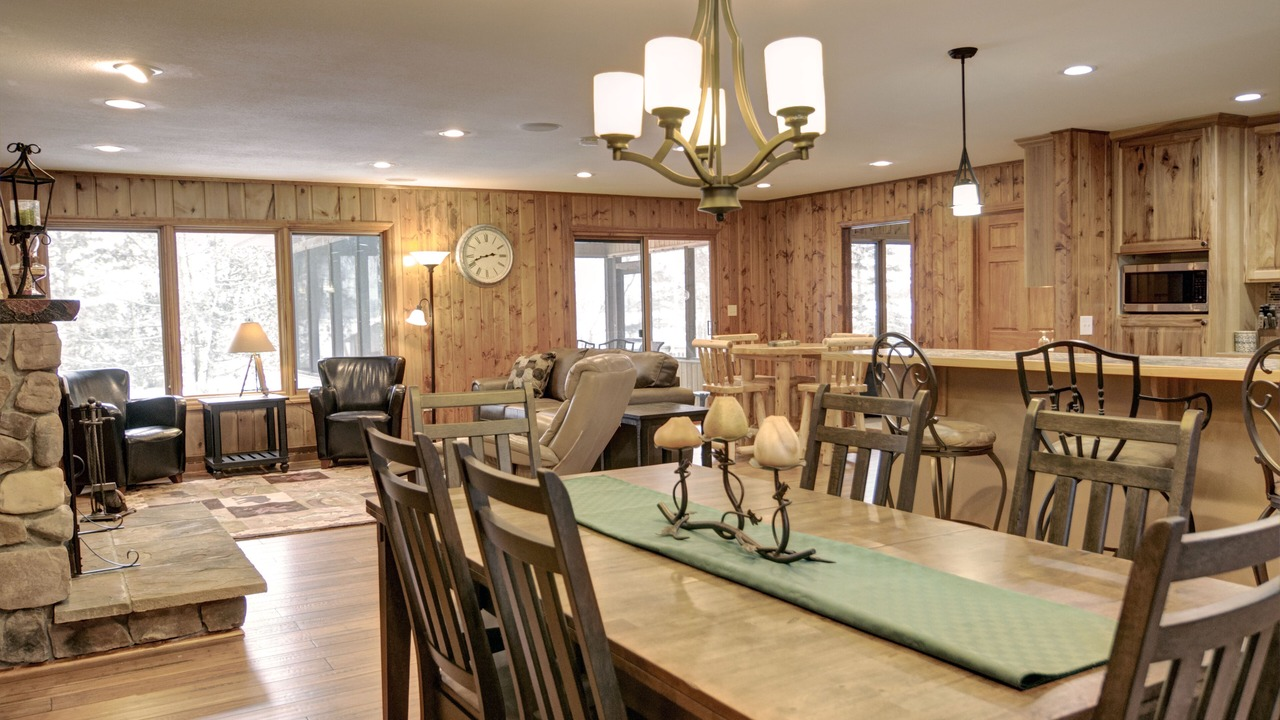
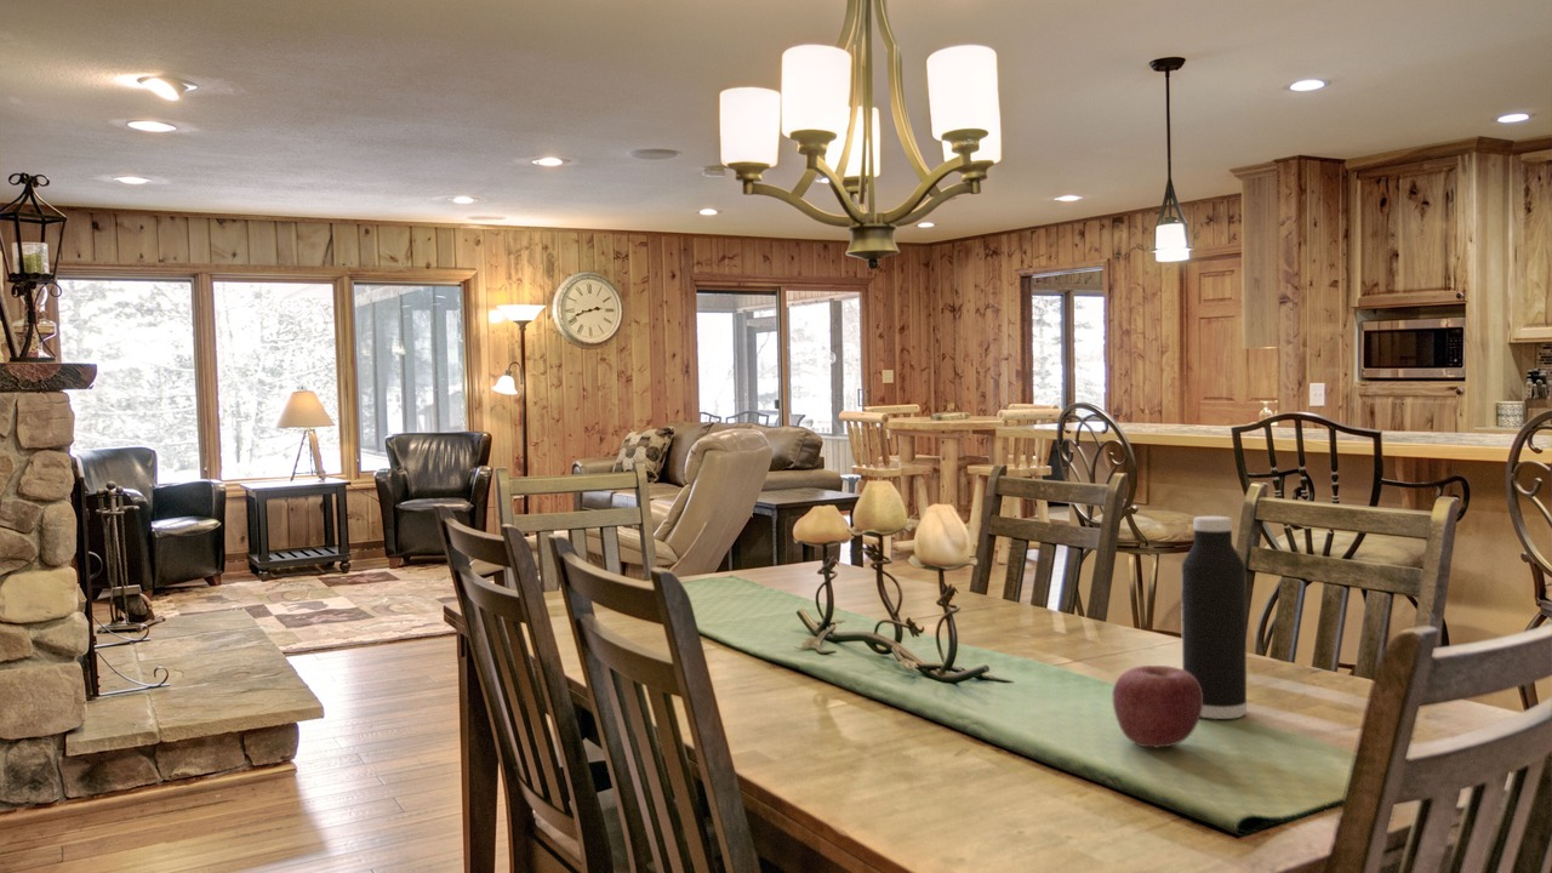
+ apple (1157, 707)
+ water bottle (1212, 614)
